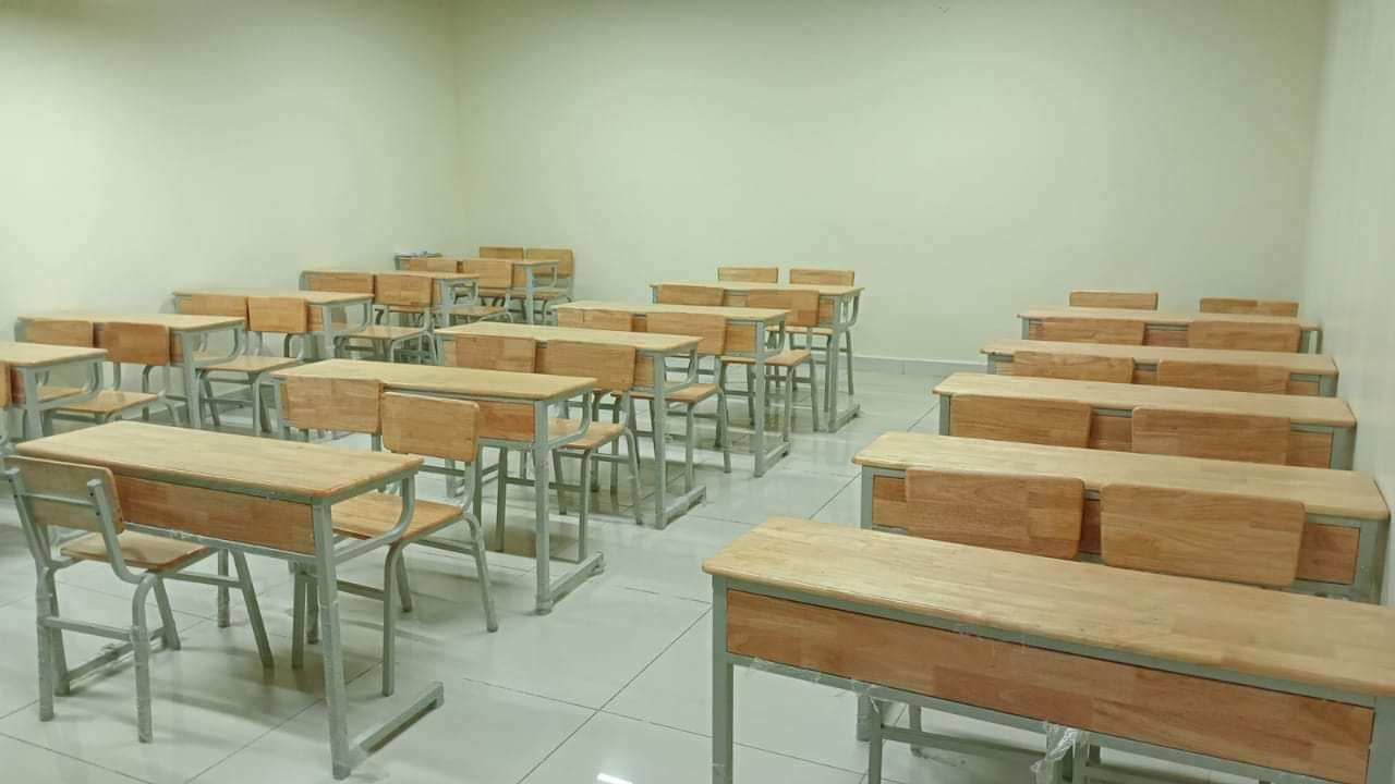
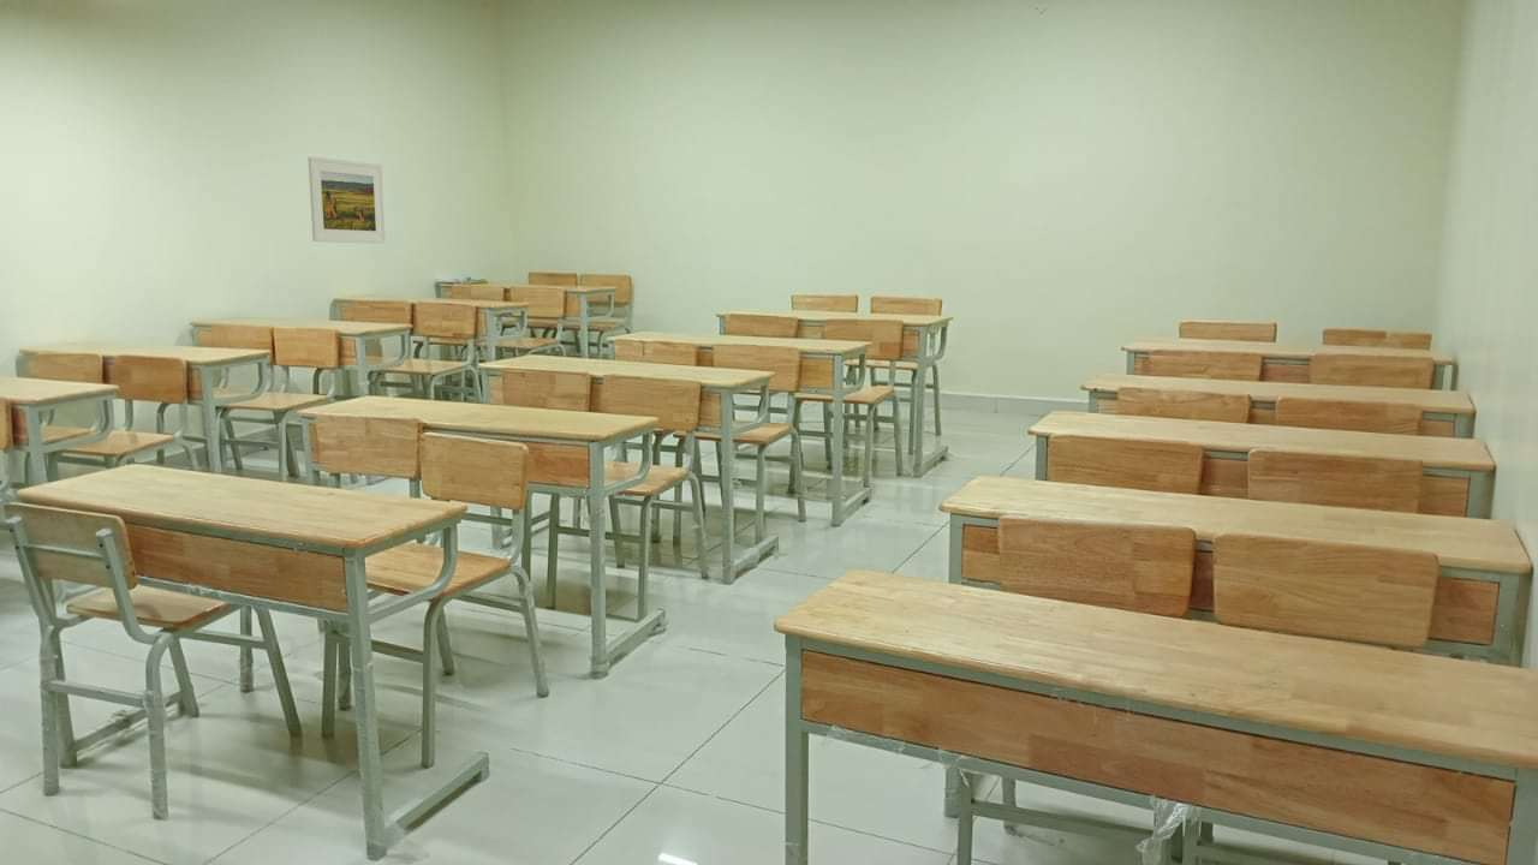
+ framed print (348, 202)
